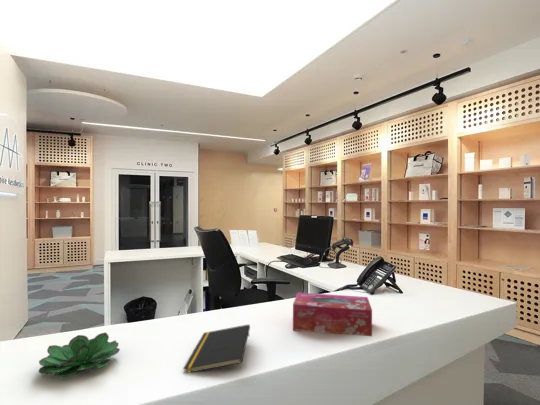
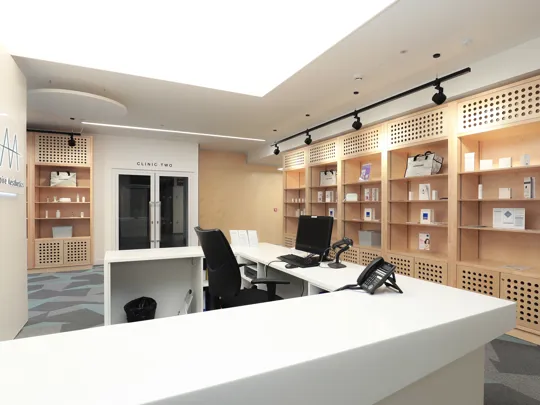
- notepad (220, 346)
- succulent plant (81, 353)
- tissue box (331, 313)
